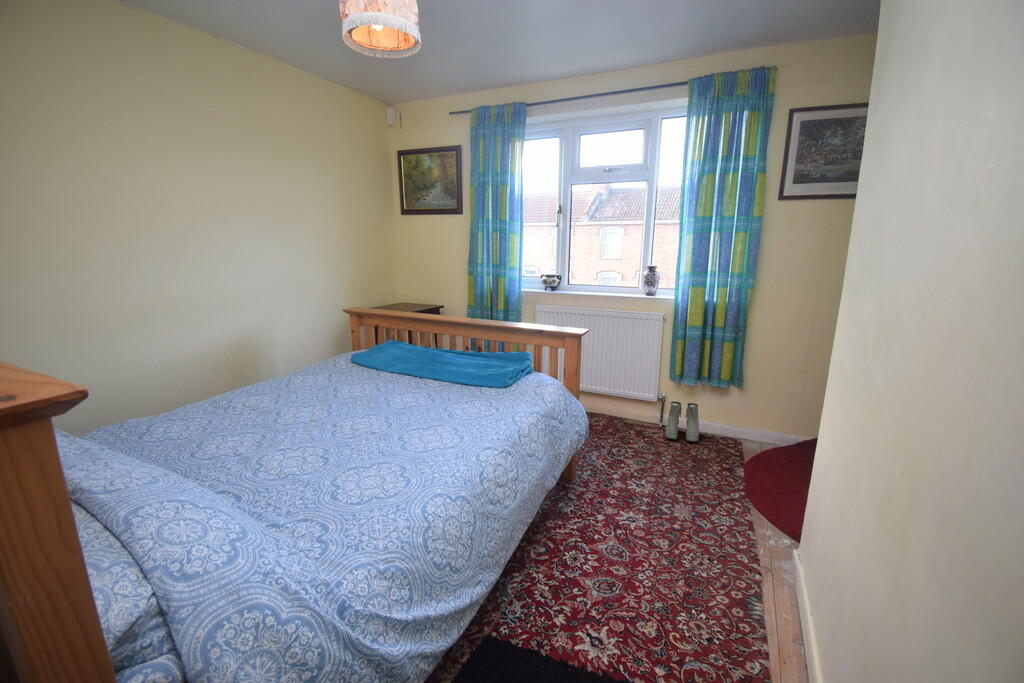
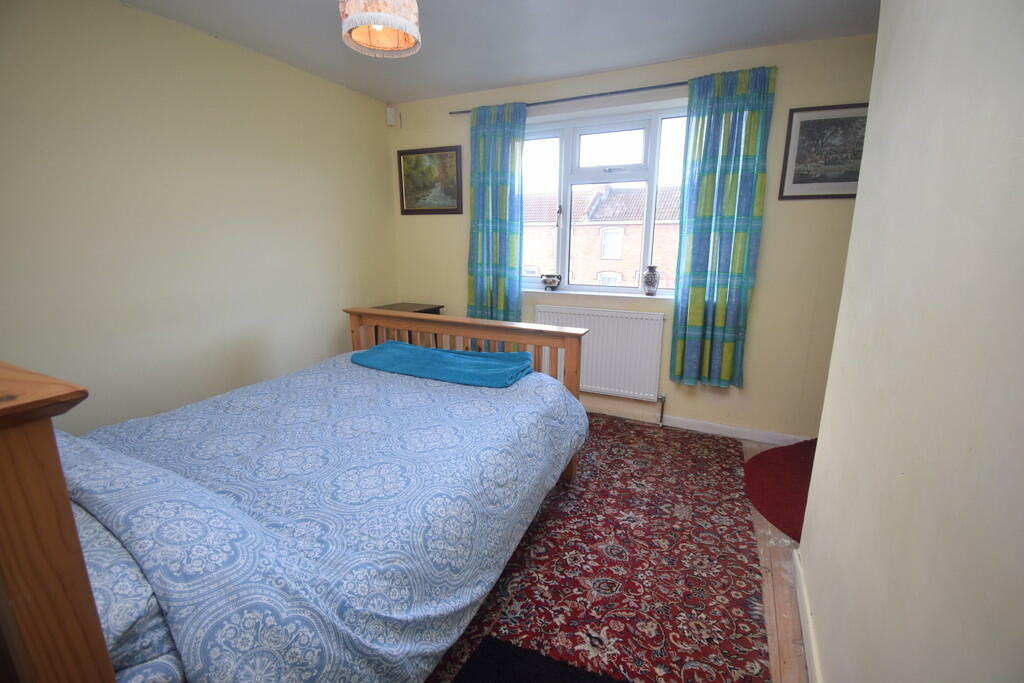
- boots (685, 417)
